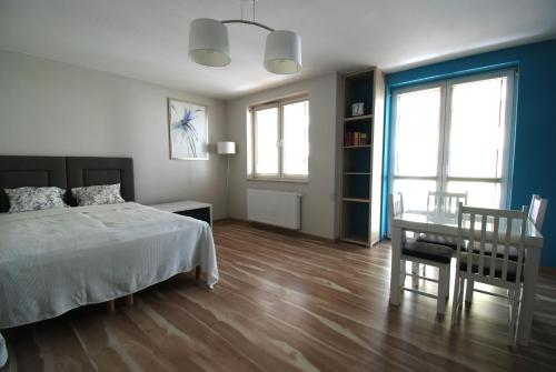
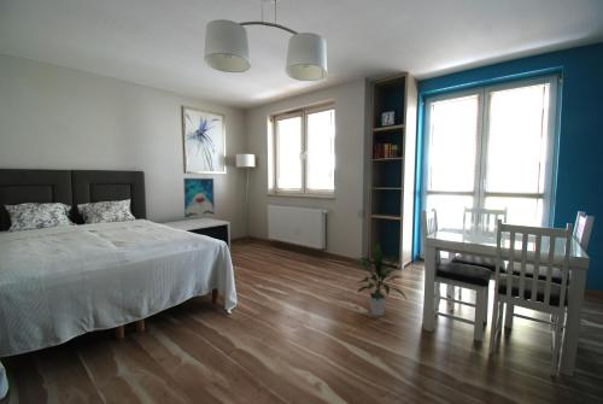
+ wall art (199, 197)
+ indoor plant (380, 281)
